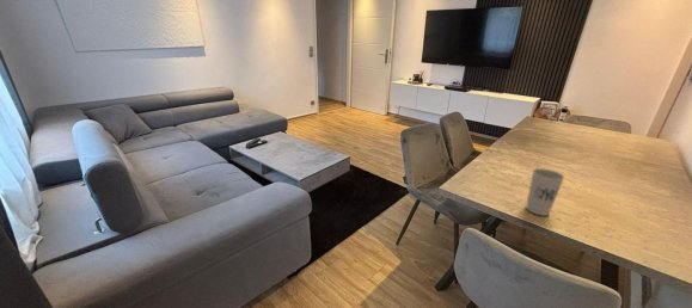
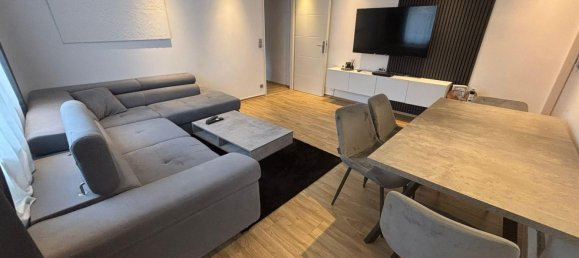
- cup (543, 192)
